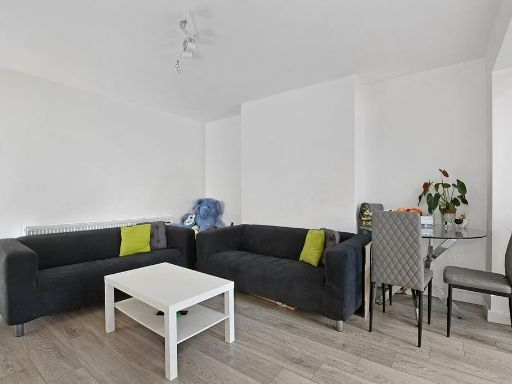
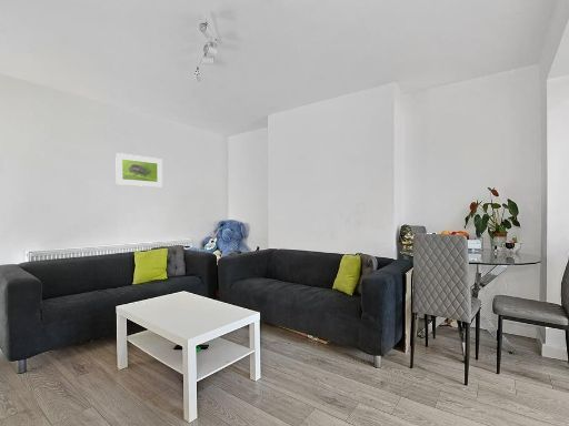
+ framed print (140, 171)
